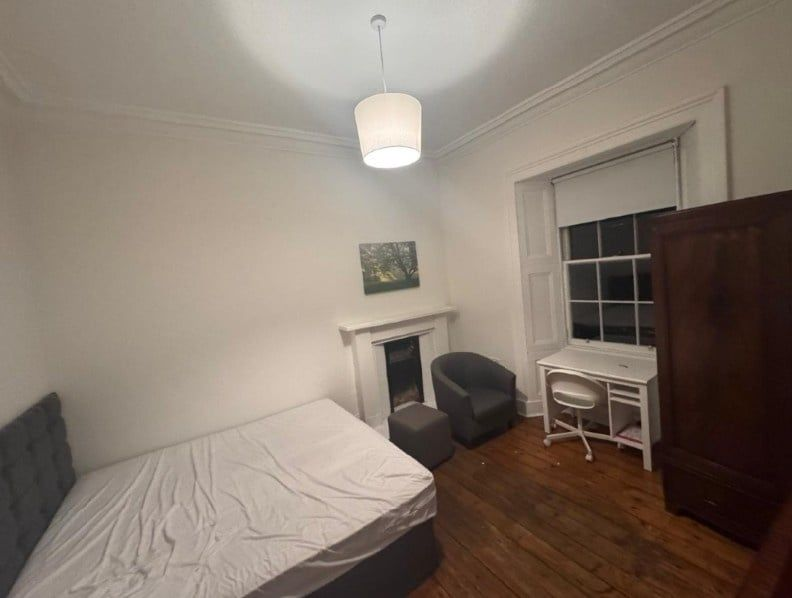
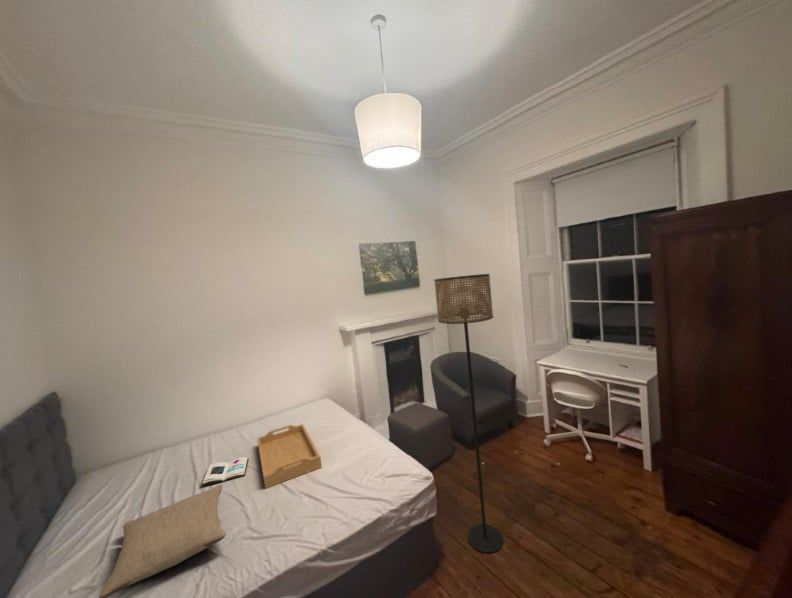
+ pillow (173, 531)
+ serving tray (286, 449)
+ floor lamp (473, 411)
+ book (226, 469)
